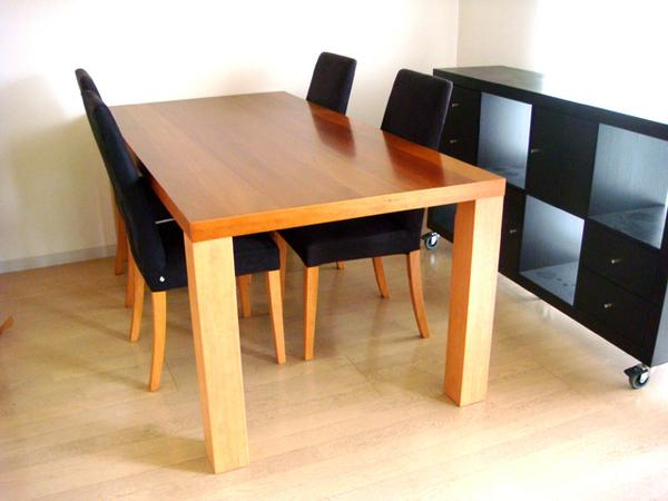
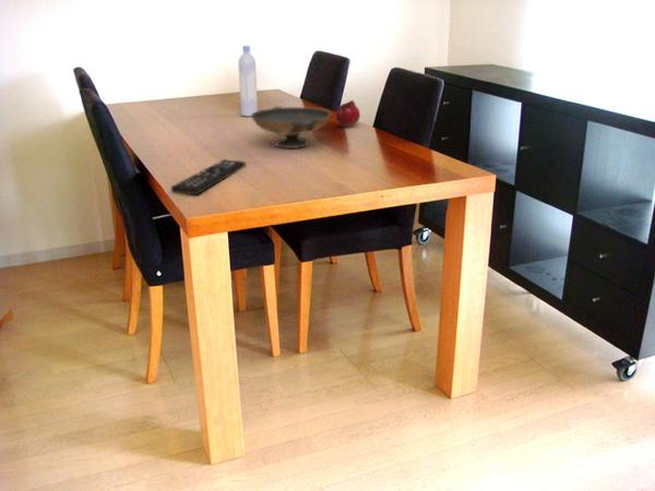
+ decorative bowl (291, 129)
+ remote control (211, 175)
+ fruit (347, 113)
+ bottle (248, 81)
